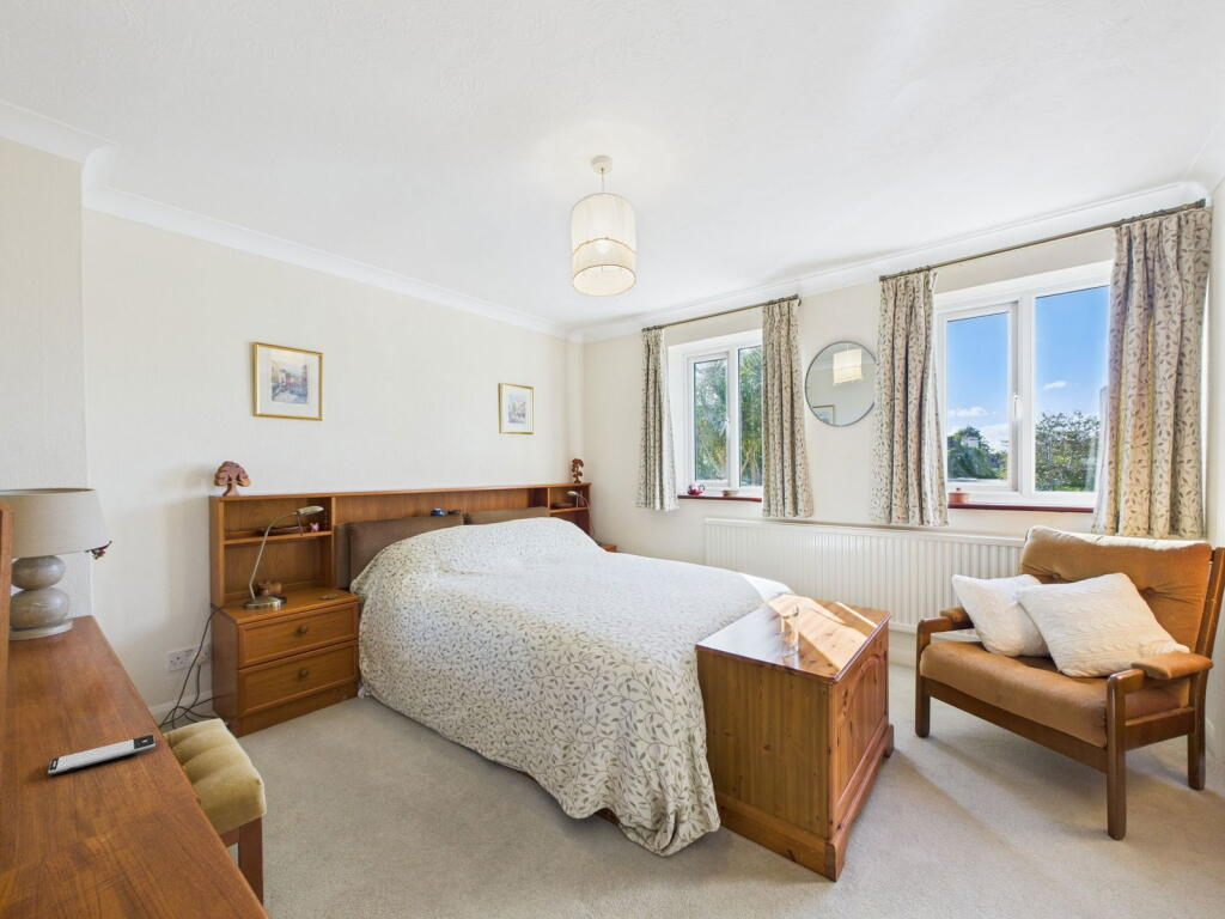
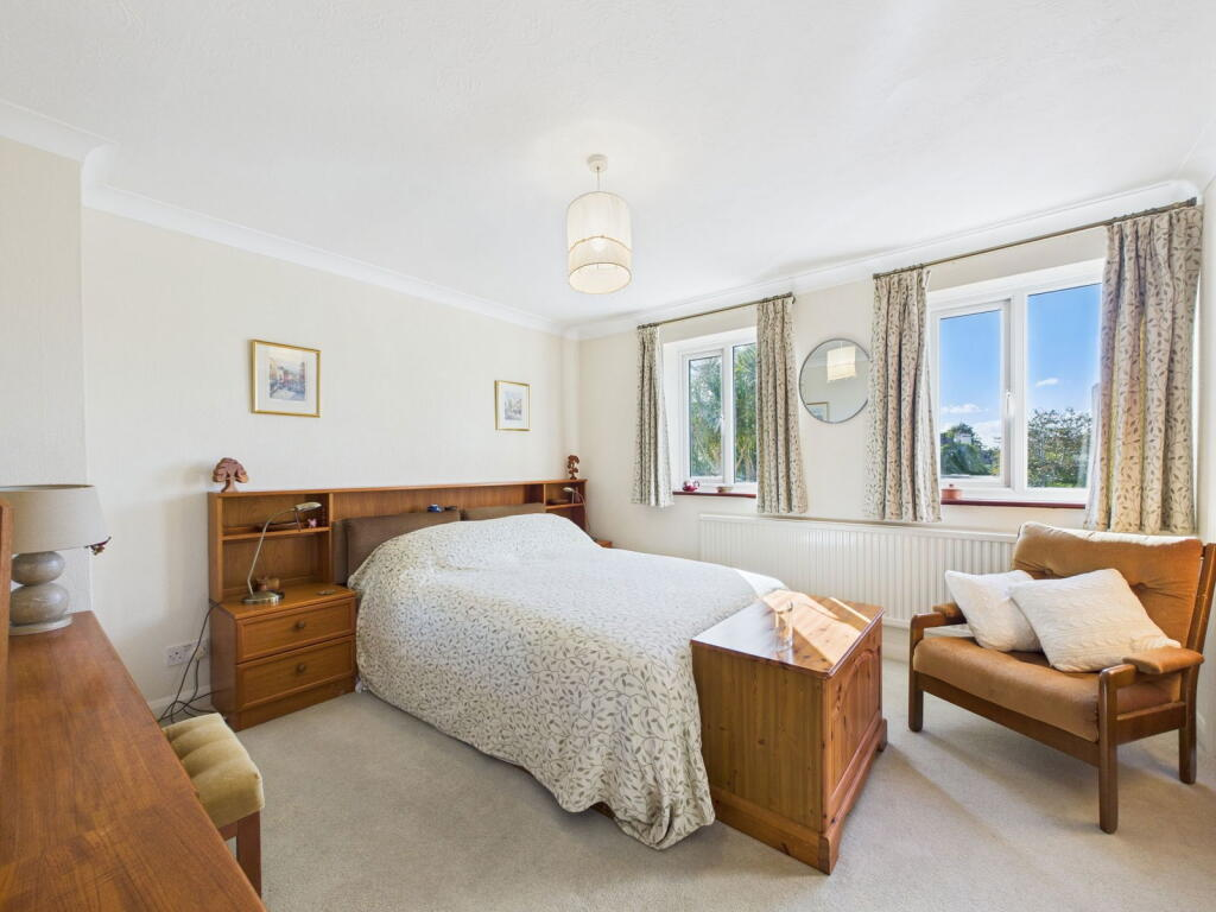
- smartphone (104, 753)
